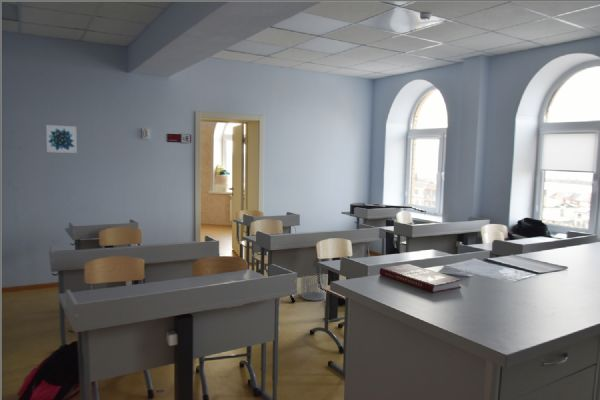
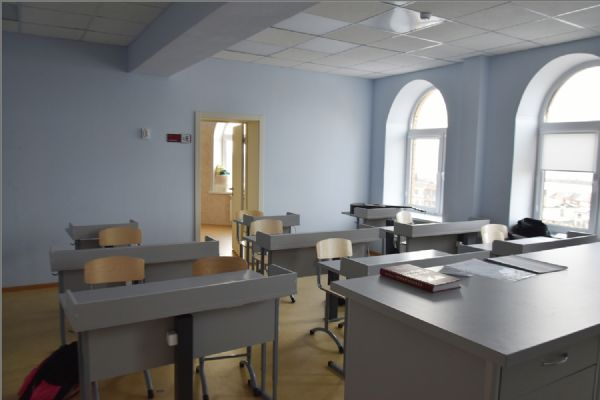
- wall art (61, 139)
- waste bin (314, 281)
